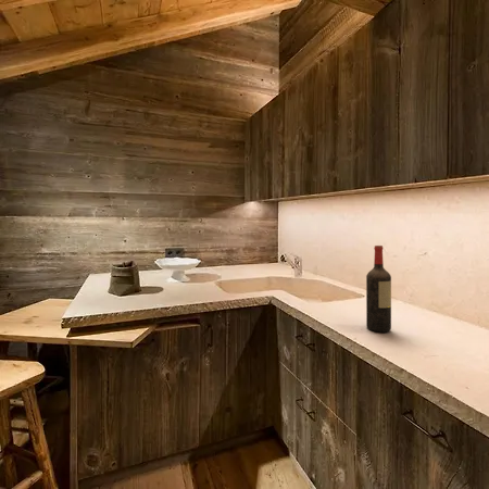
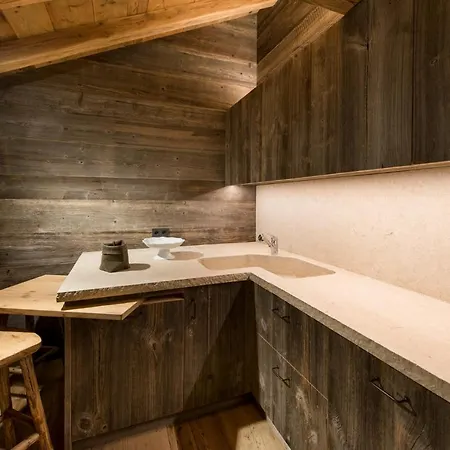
- wine bottle (378, 287)
